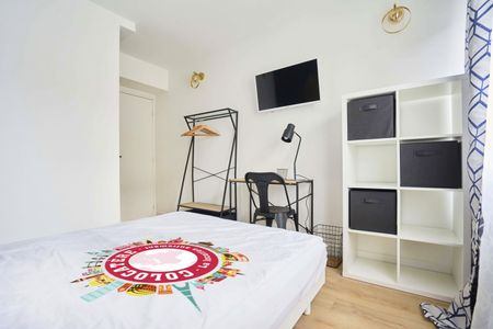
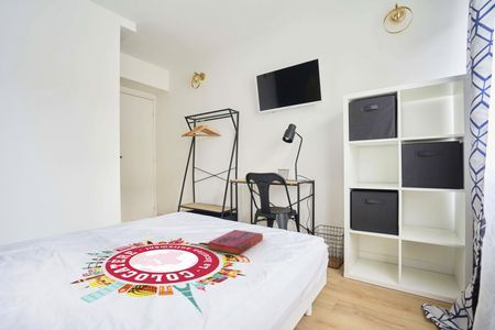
+ hardback book (237, 240)
